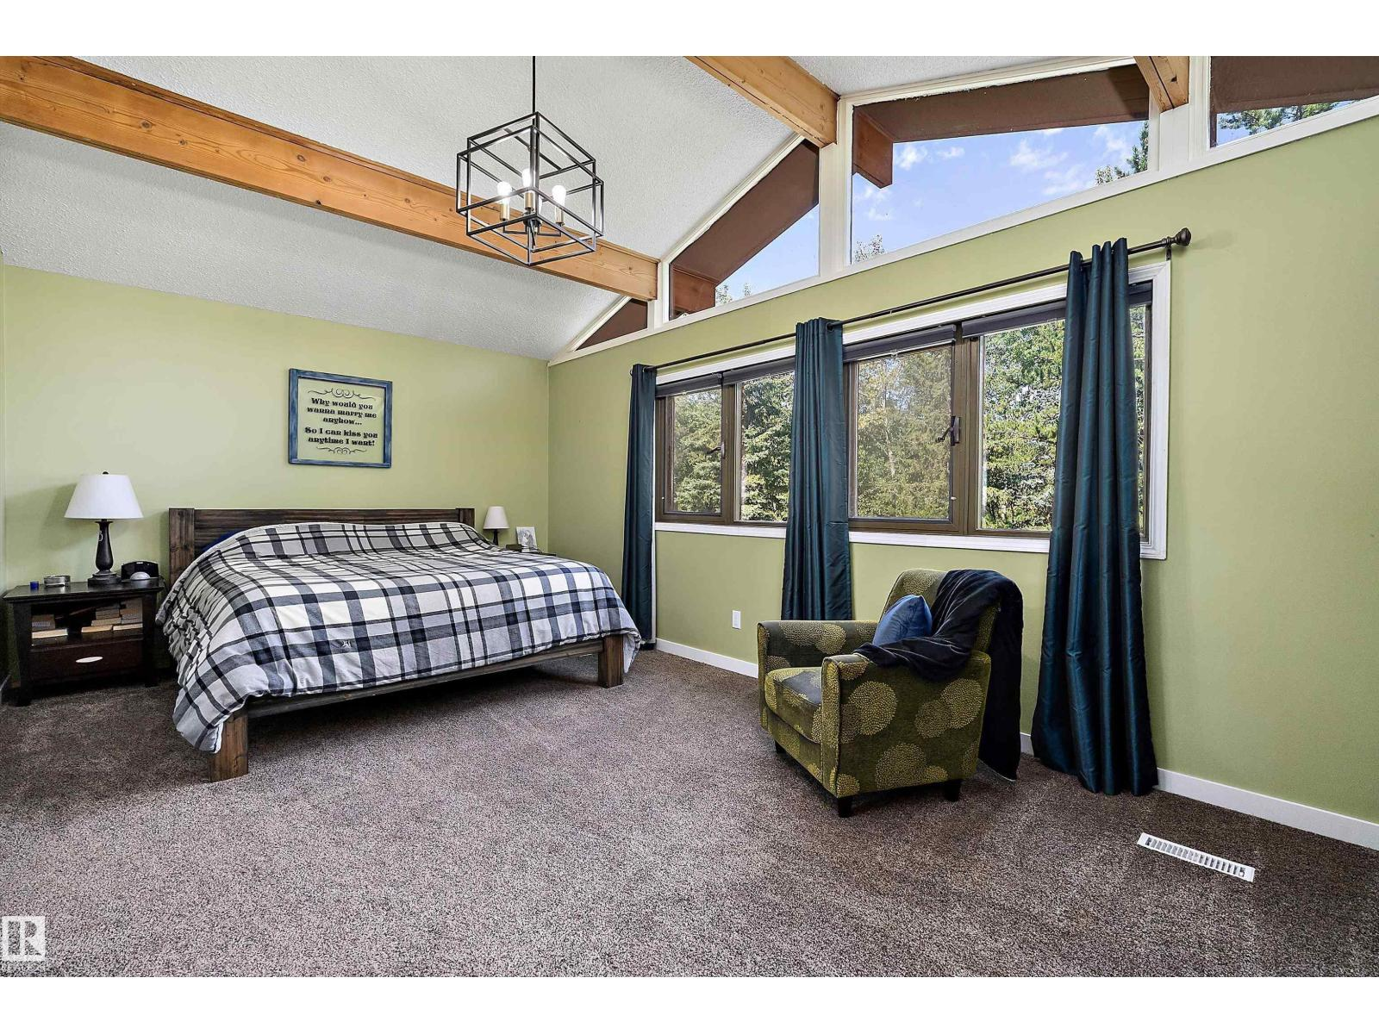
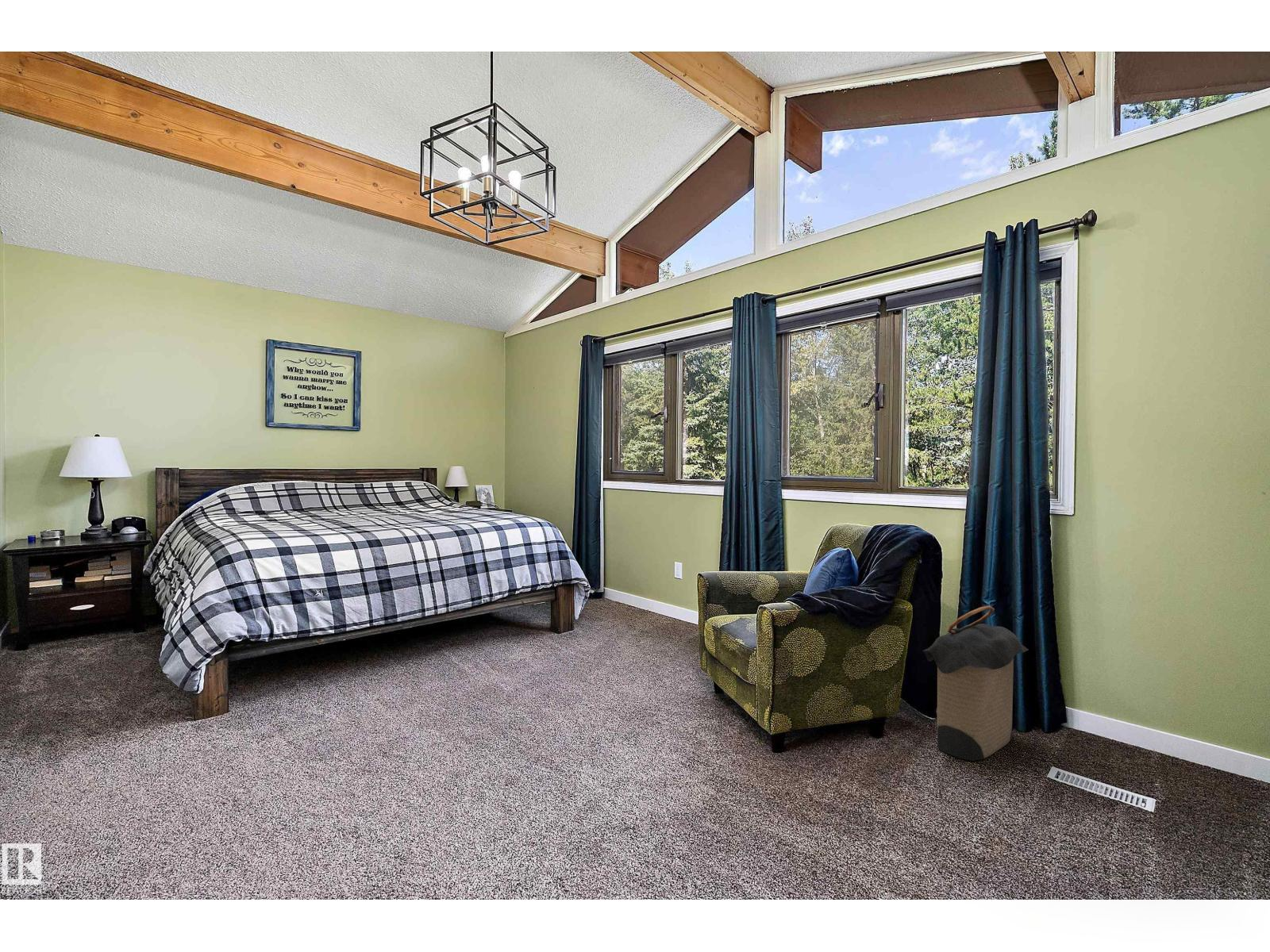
+ laundry hamper (973, 670)
